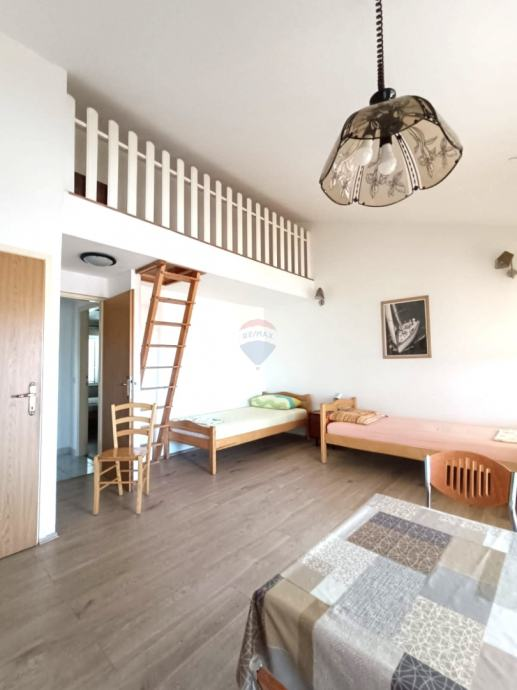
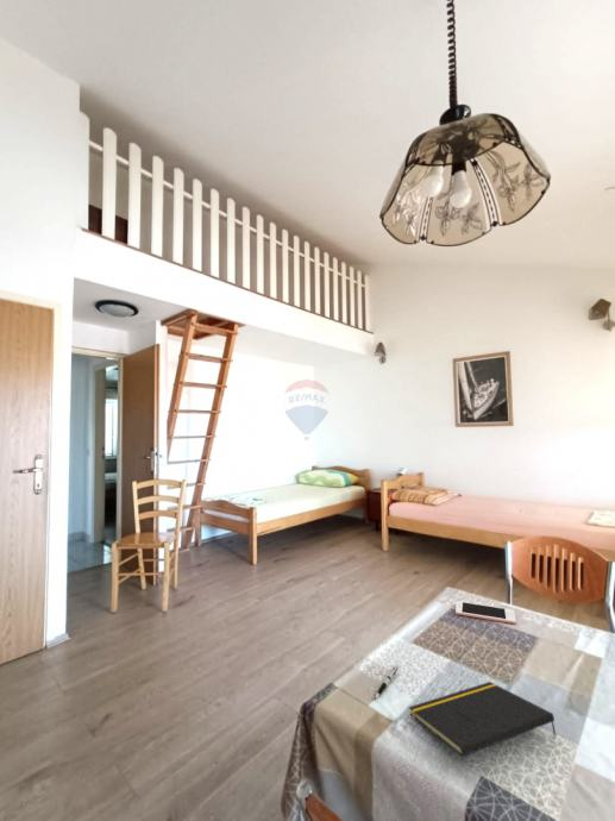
+ pen (387, 681)
+ notepad (478, 714)
+ cell phone (484, 612)
